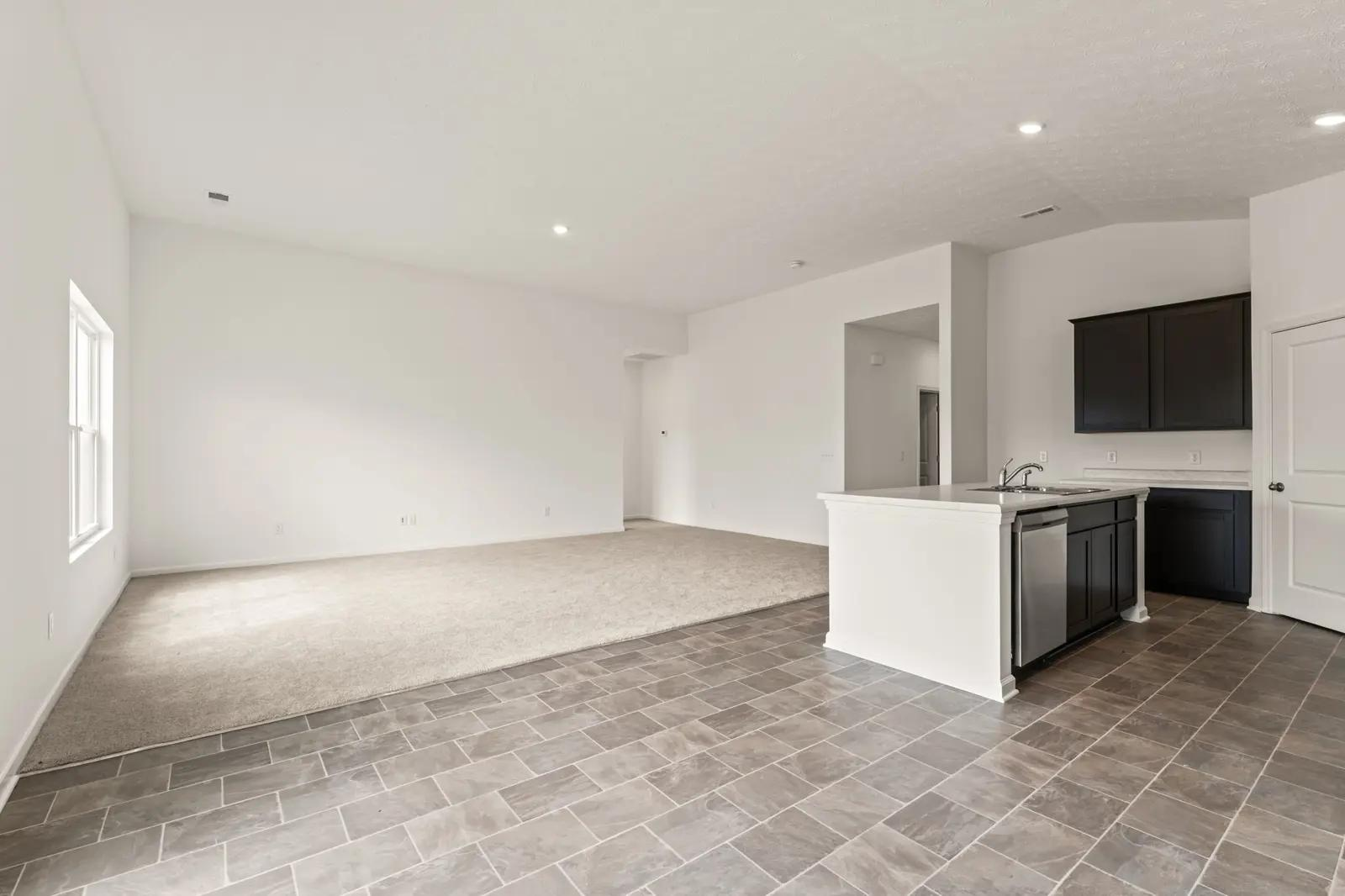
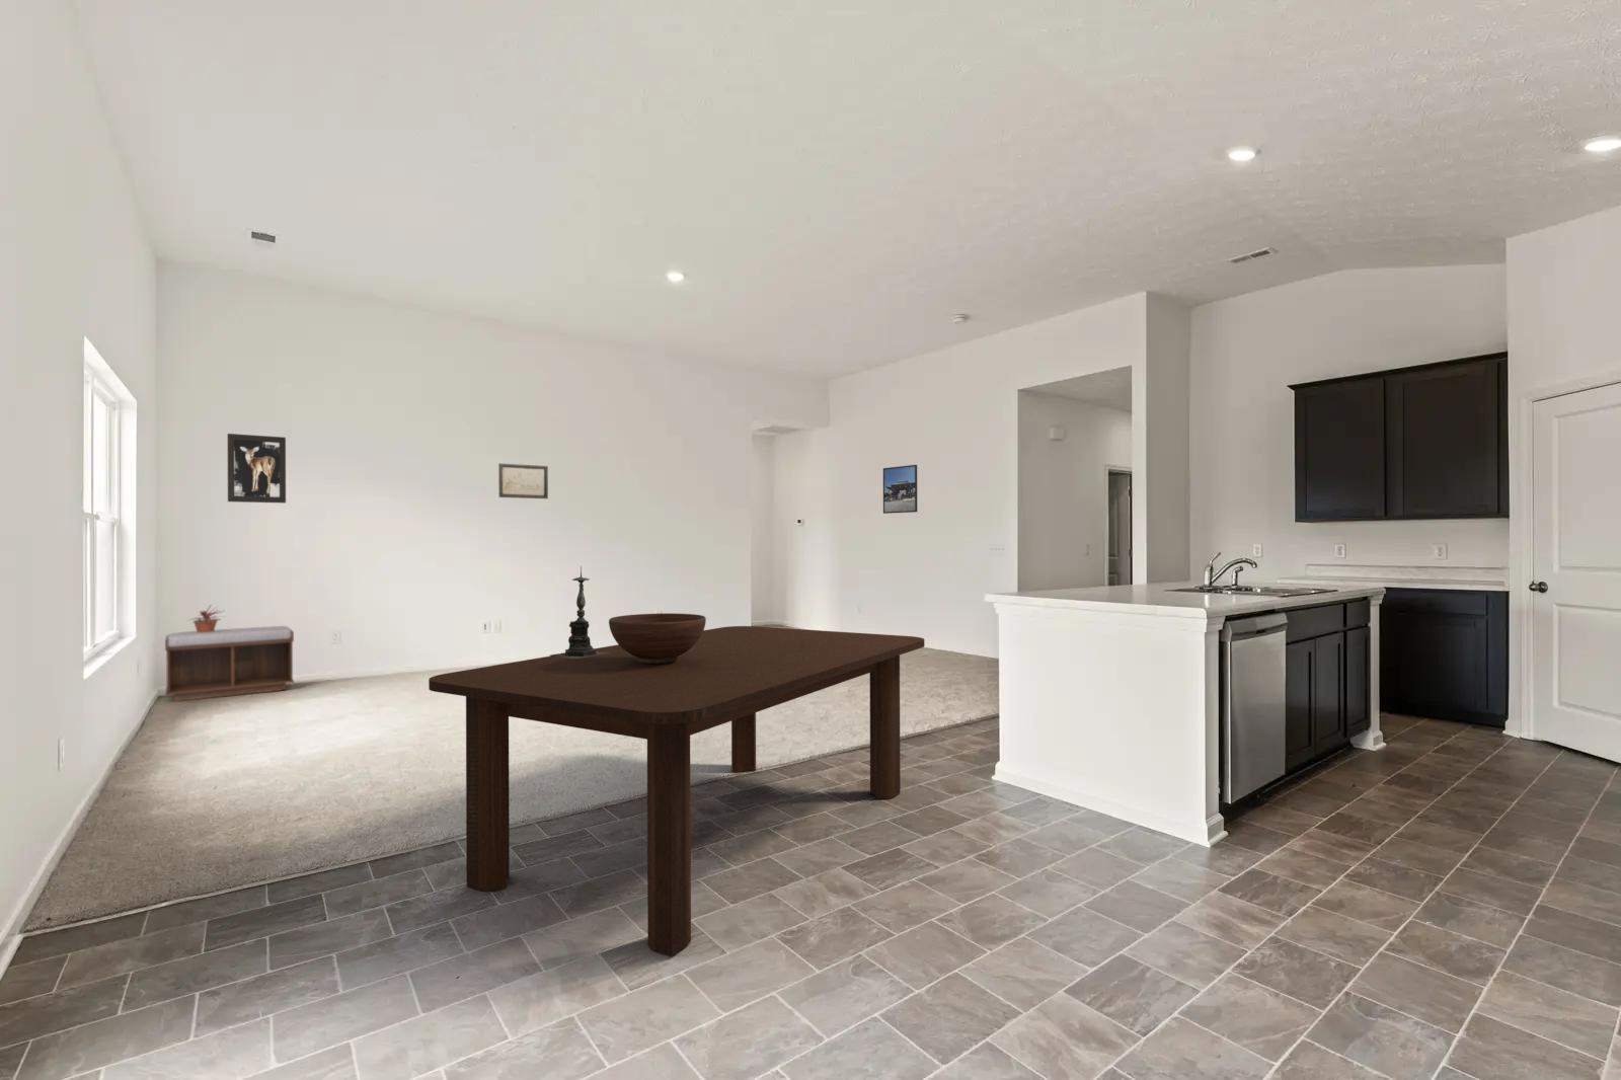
+ bench (231, 661)
+ wall art (524, 481)
+ candle holder (581, 609)
+ wall art (257, 468)
+ fruit bowl (658, 639)
+ potted plant (206, 616)
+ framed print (899, 489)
+ dining table (732, 742)
